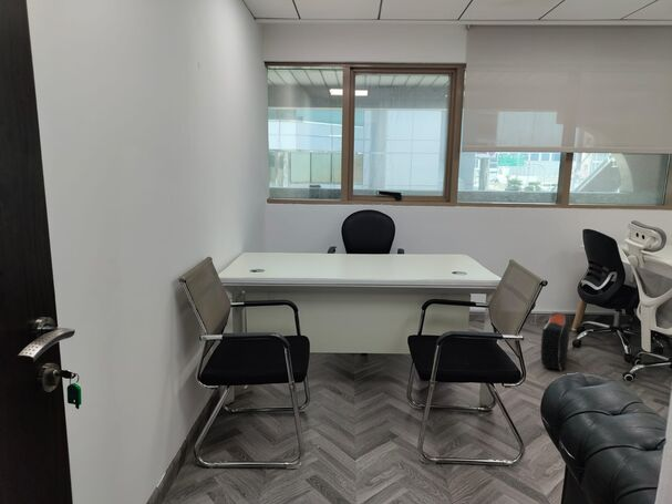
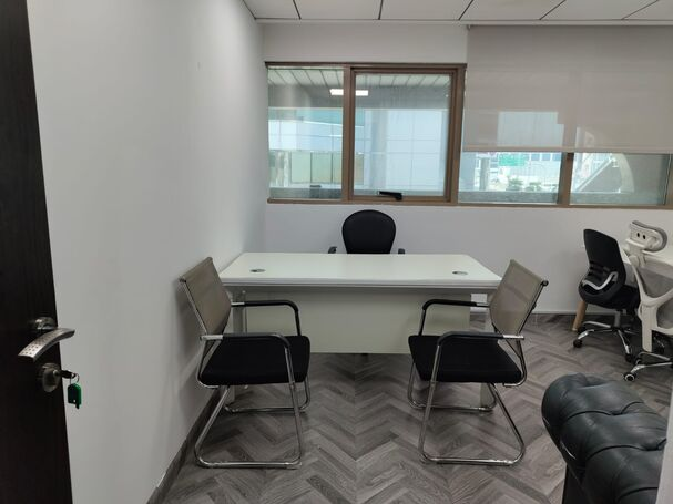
- backpack (557, 339)
